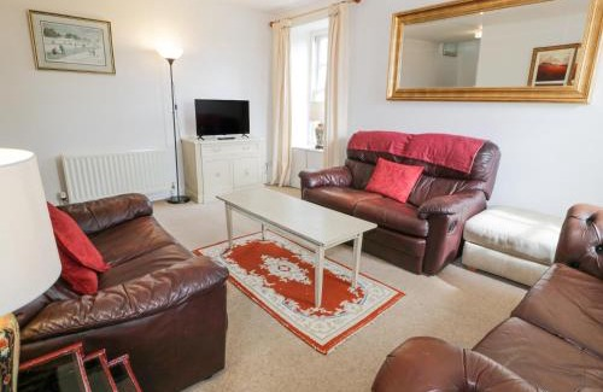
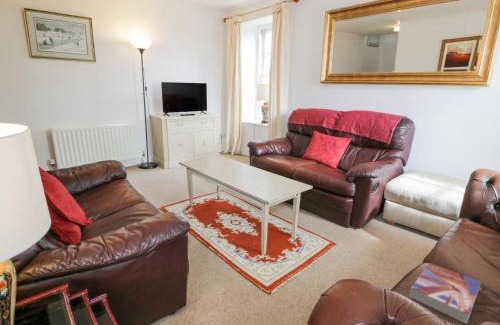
+ textbook (445, 288)
